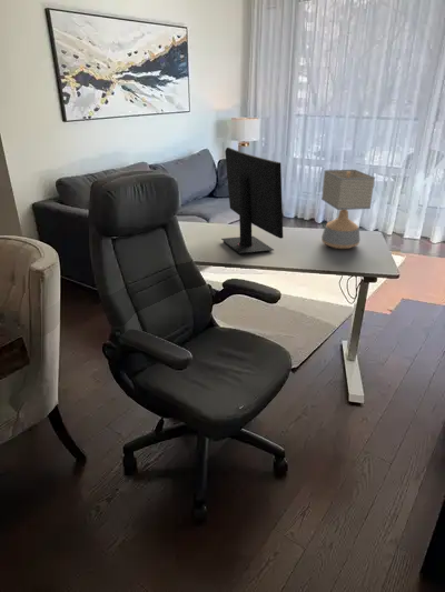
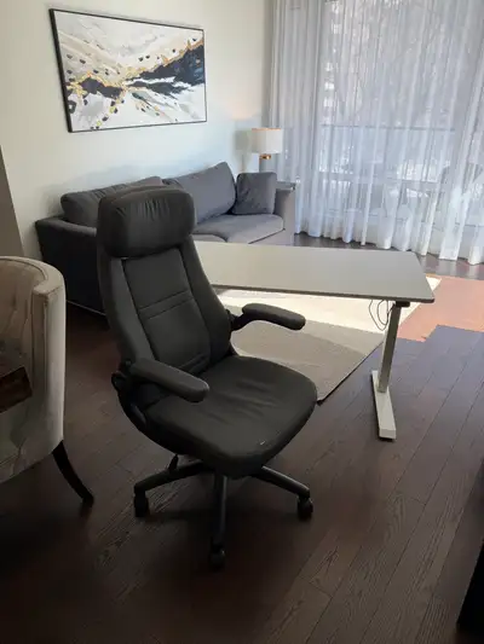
- computer monitor (247, 202)
- desk lamp (344, 209)
